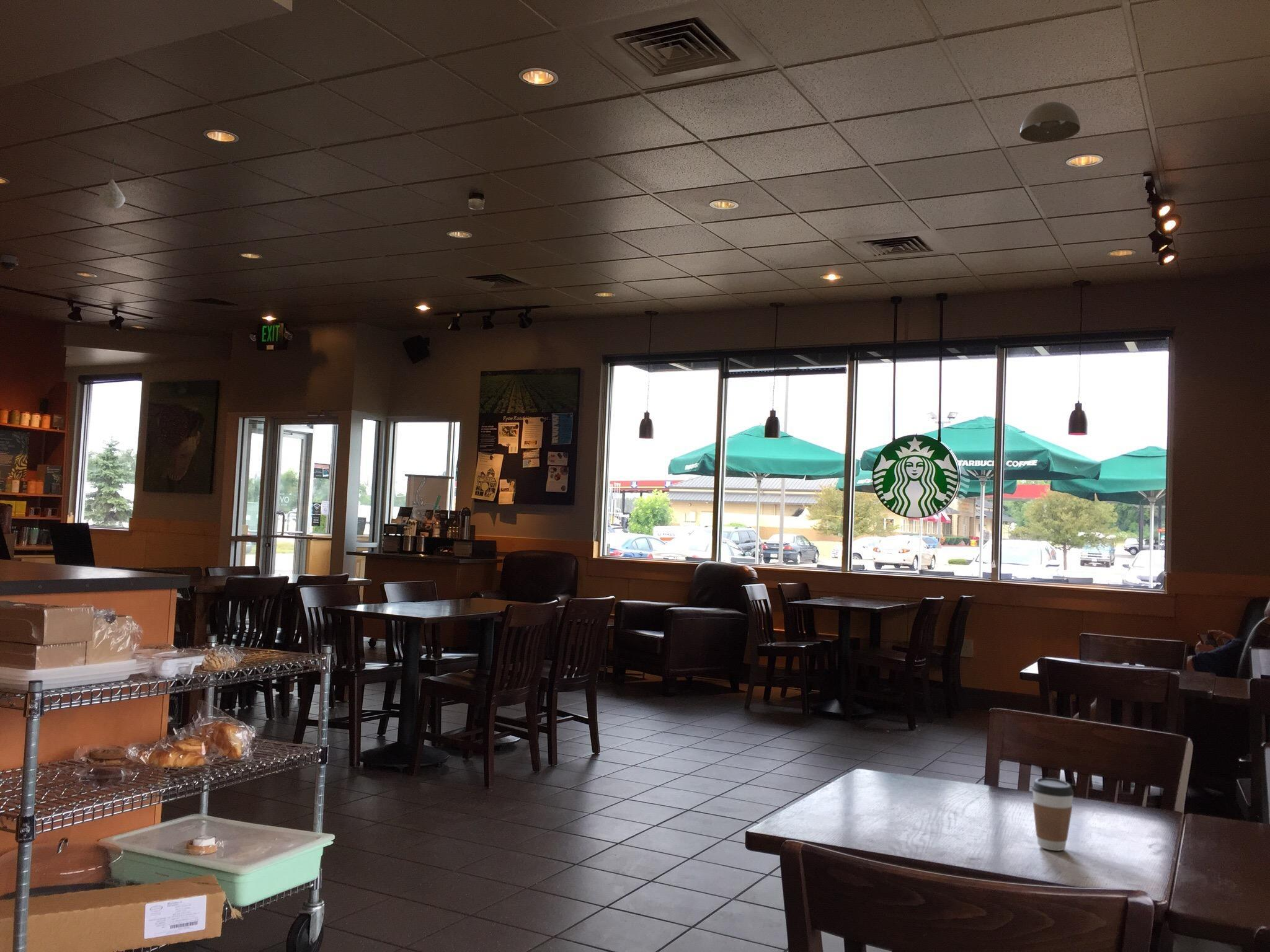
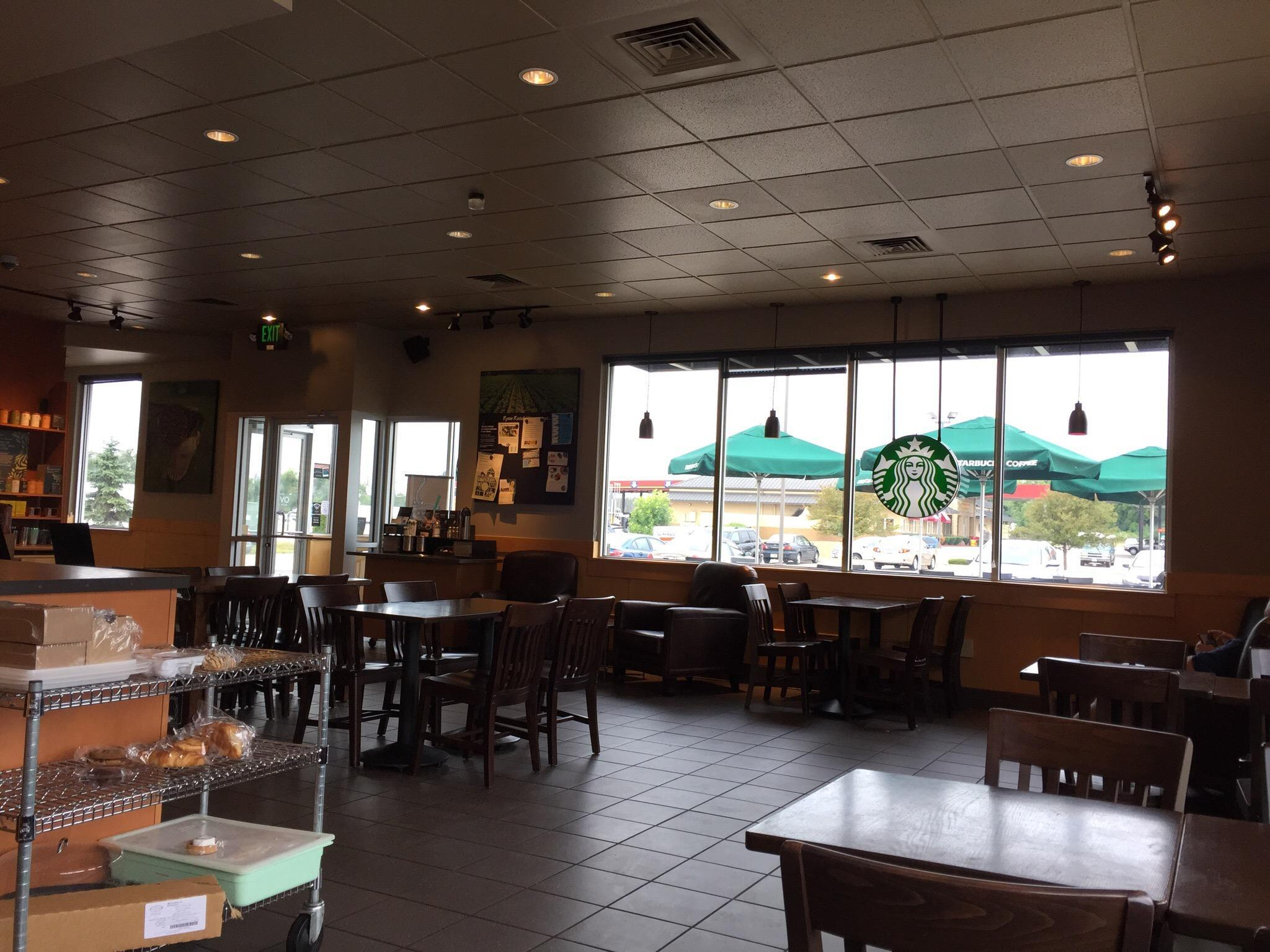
- pendant light (113, 182)
- pendant lamp (1038, 123)
- coffee cup (1052, 814)
